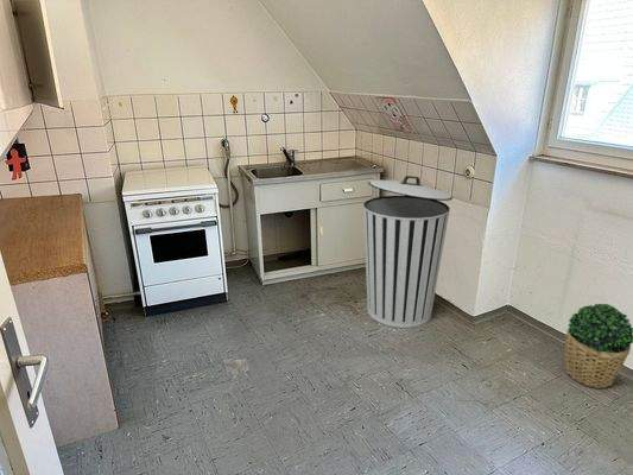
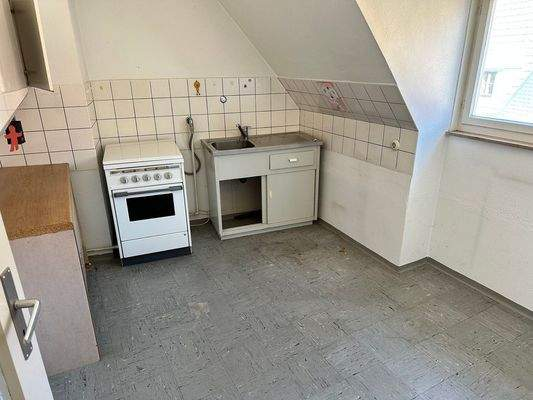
- potted plant (596, 342)
- trash can (404, 247)
